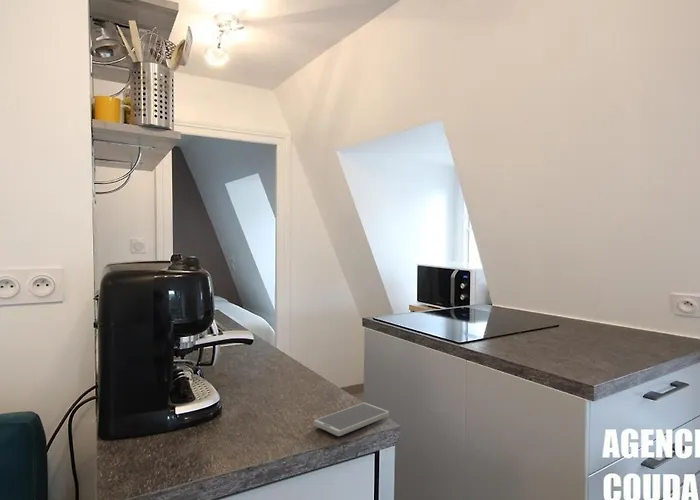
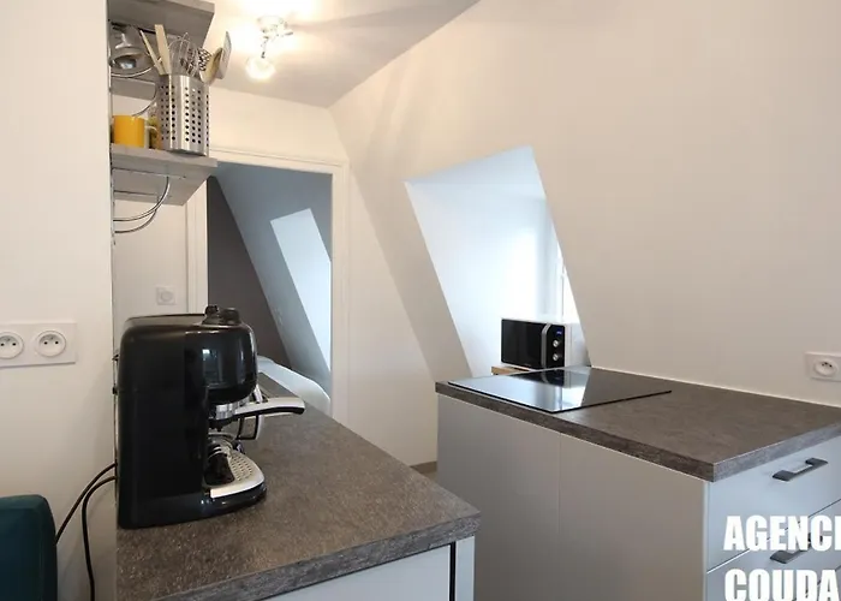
- smartphone (352, 418)
